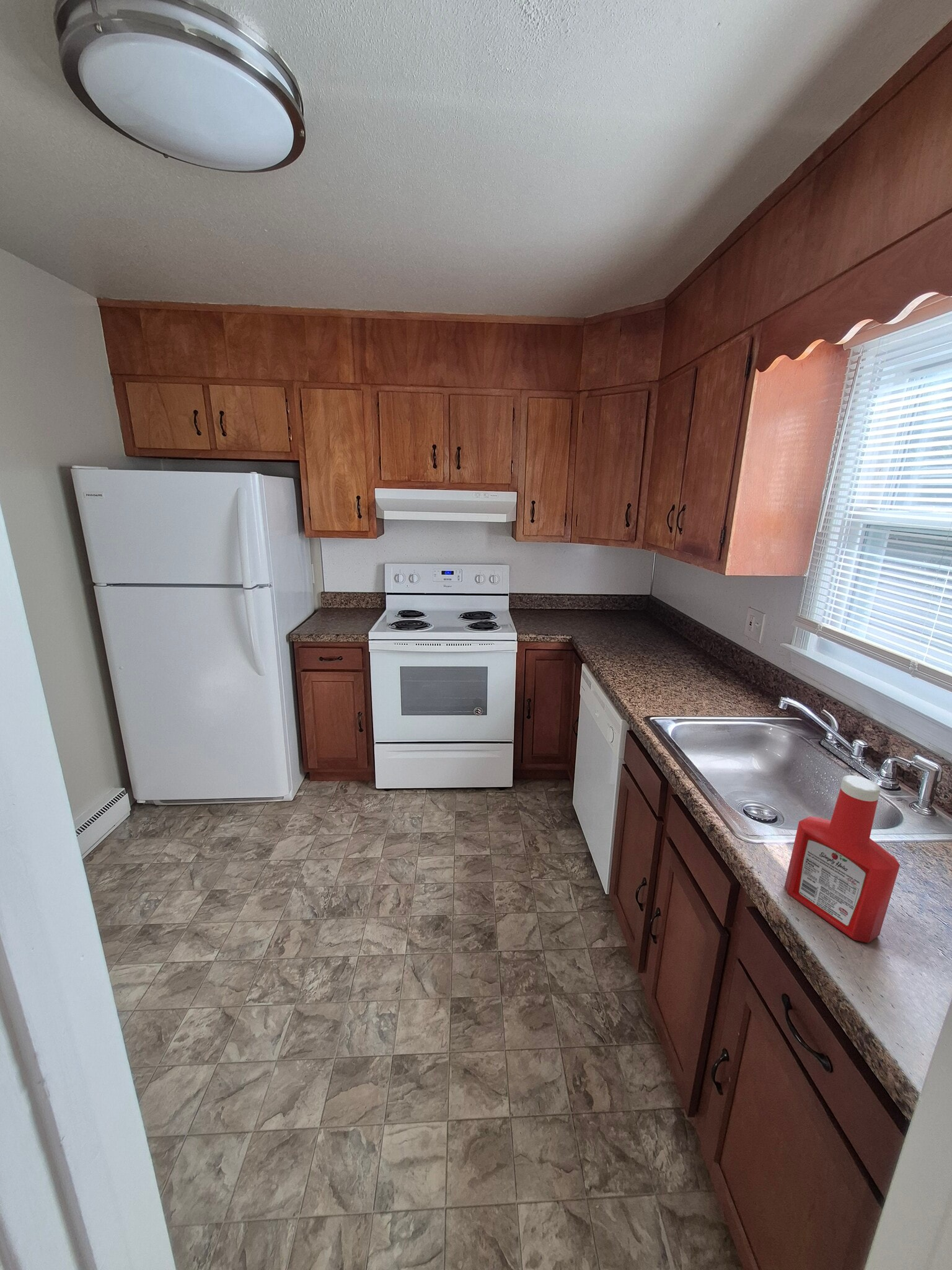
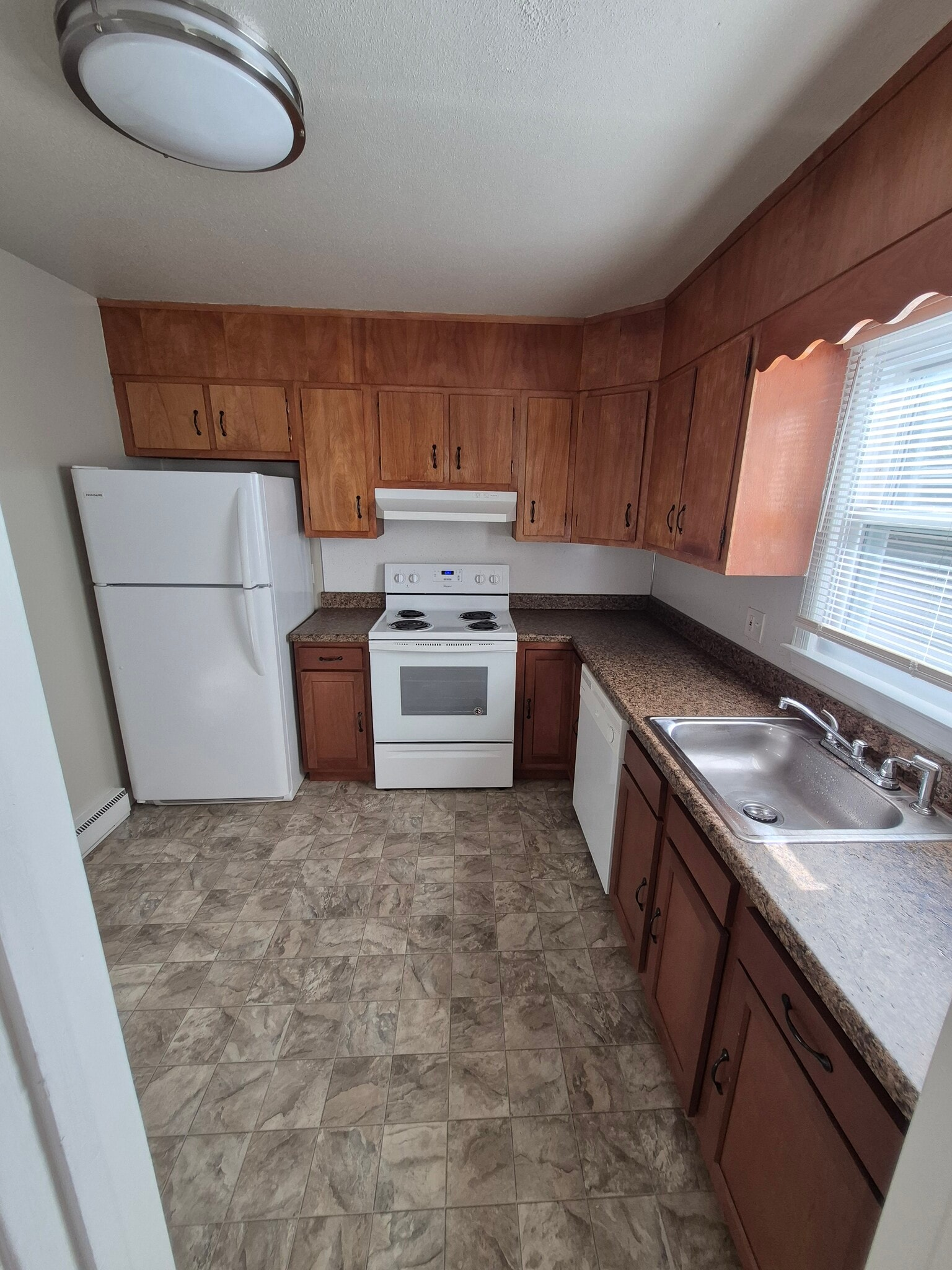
- soap bottle (844, 848)
